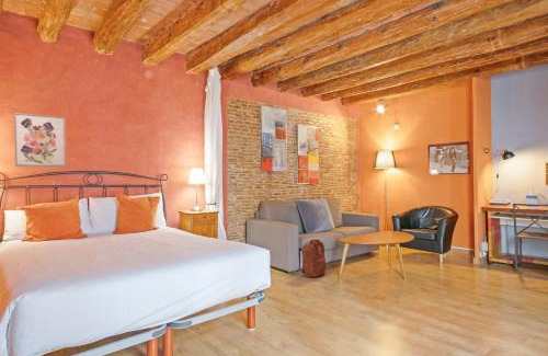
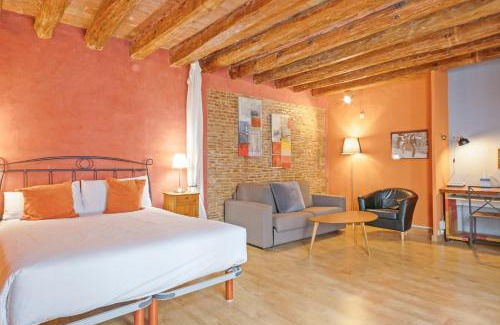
- wall art (41, 140)
- backpack (312, 256)
